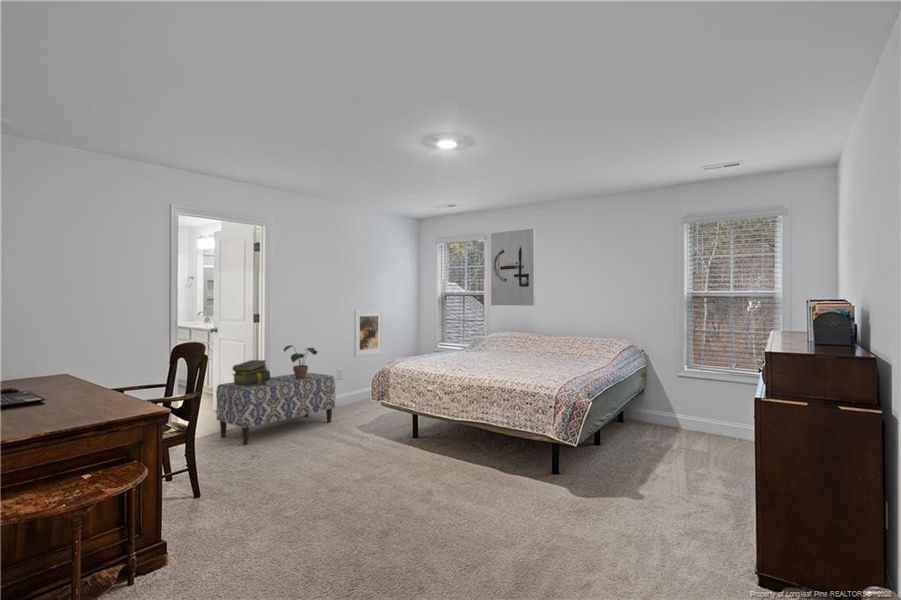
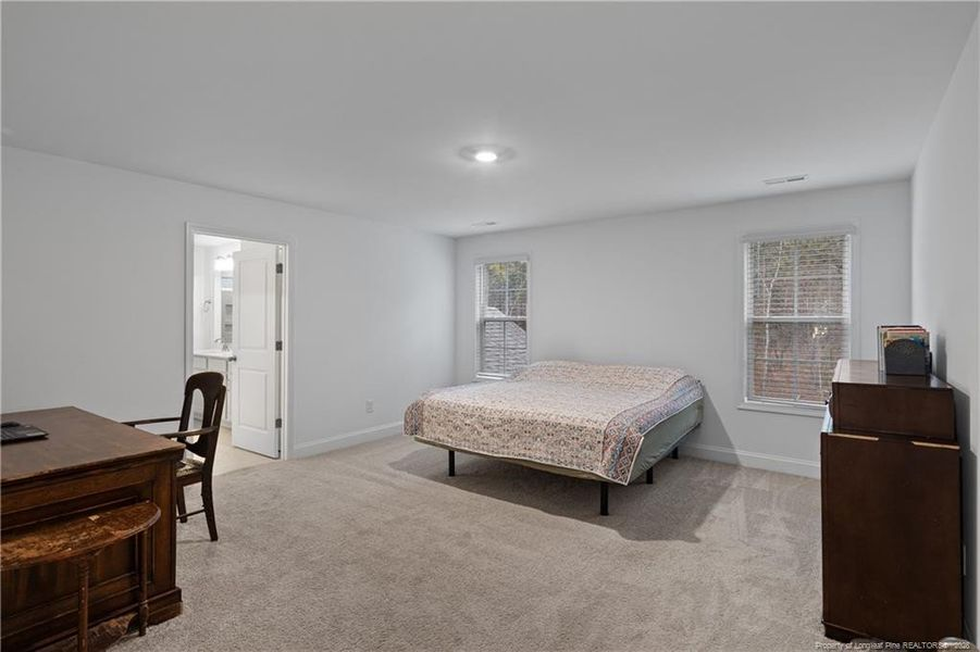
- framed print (368, 332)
- stack of books (251, 372)
- wall art (512, 268)
- bench (279, 404)
- potted plant (300, 361)
